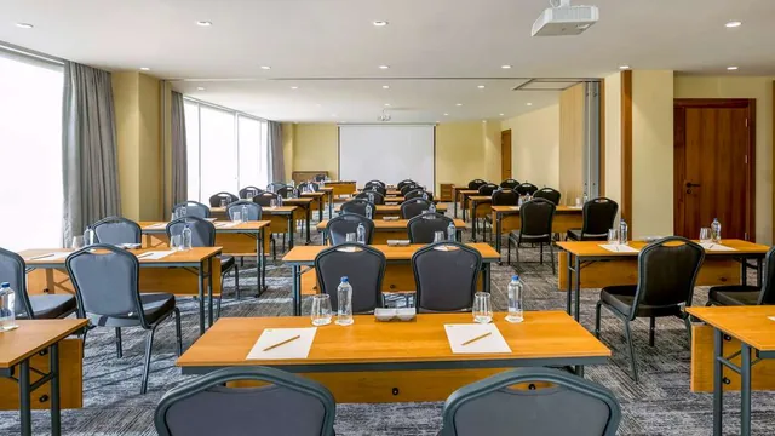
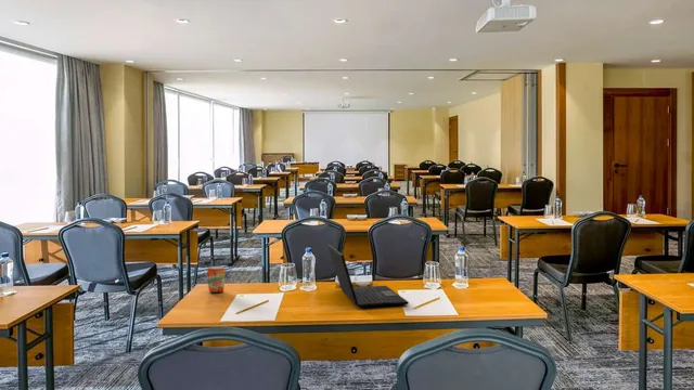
+ laptop (368, 286)
+ beverage can (216, 280)
